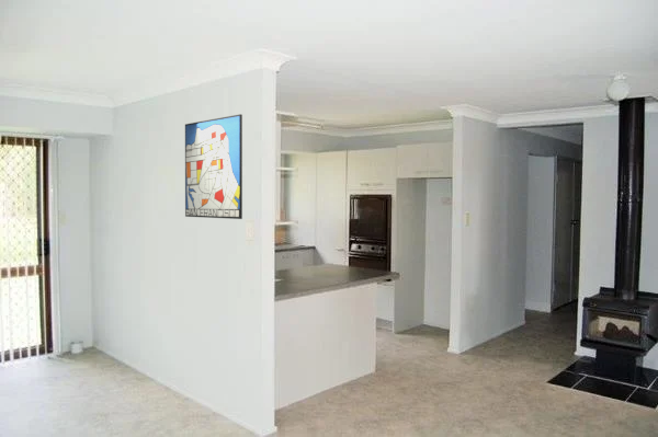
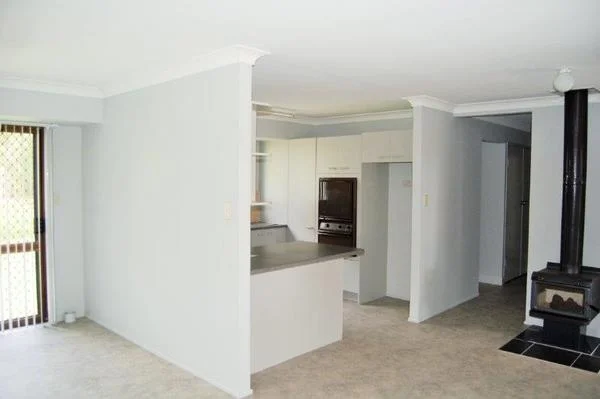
- wall art (212, 169)
